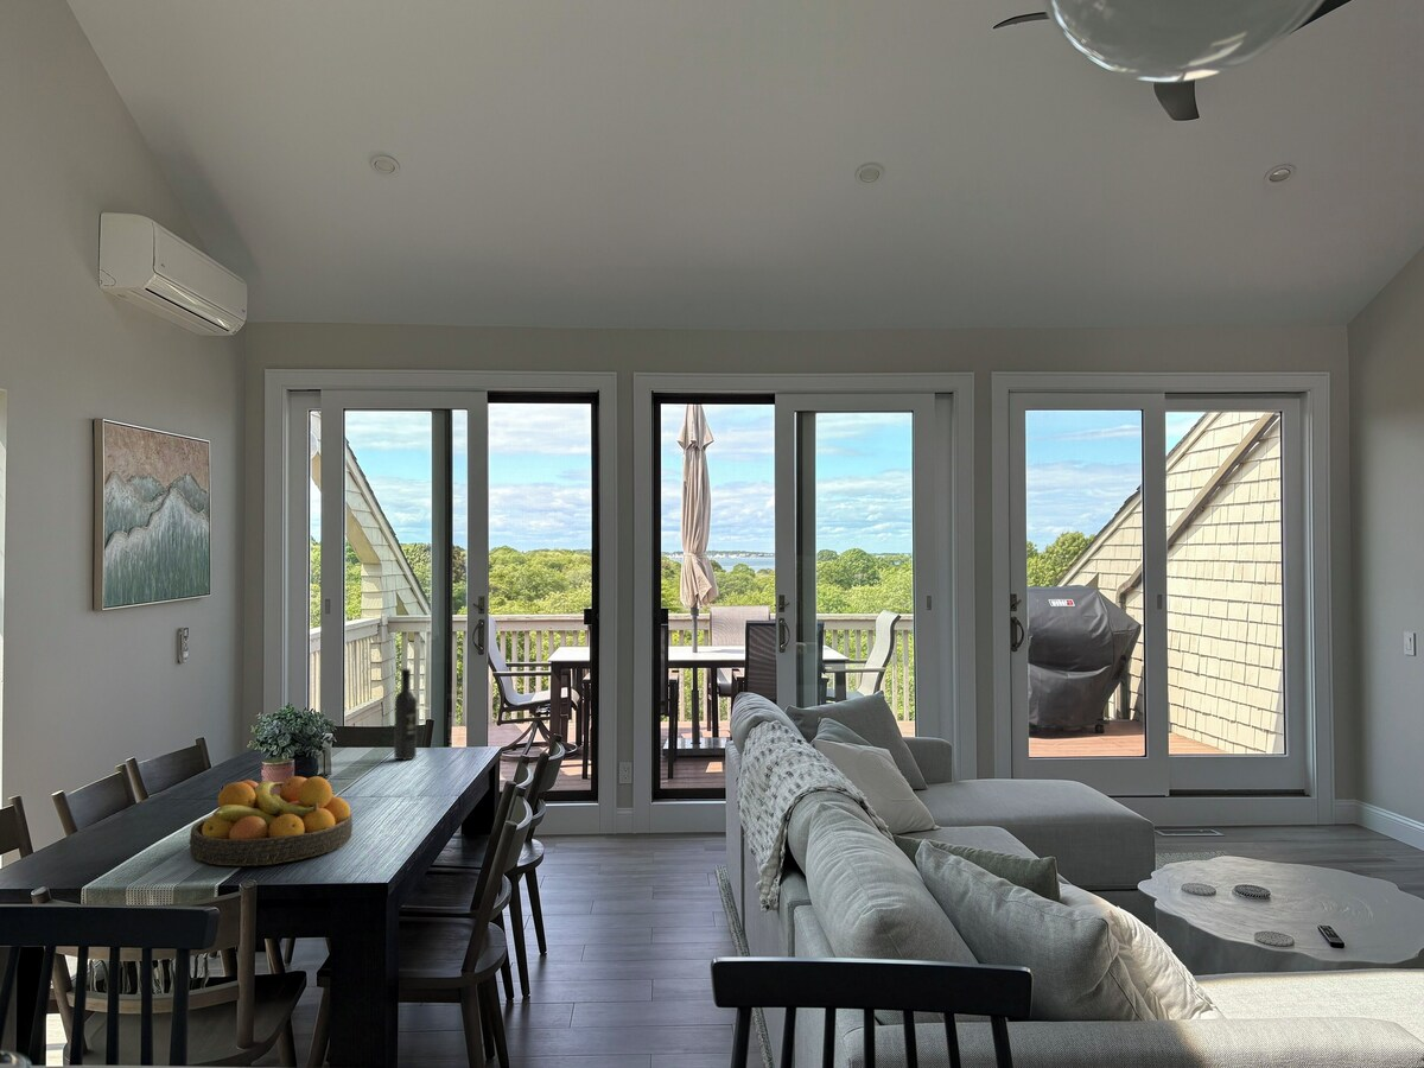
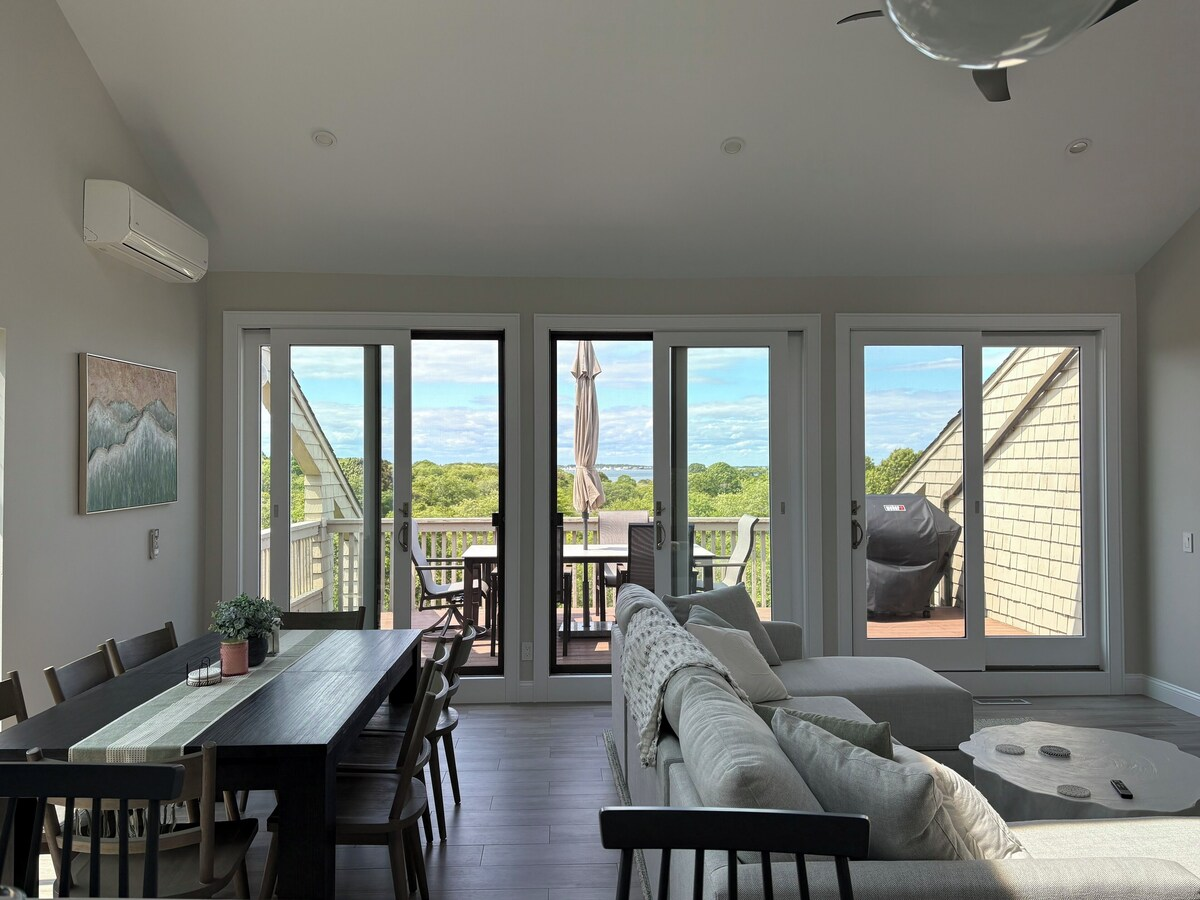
- wine bottle (405, 713)
- fruit bowl (273, 810)
